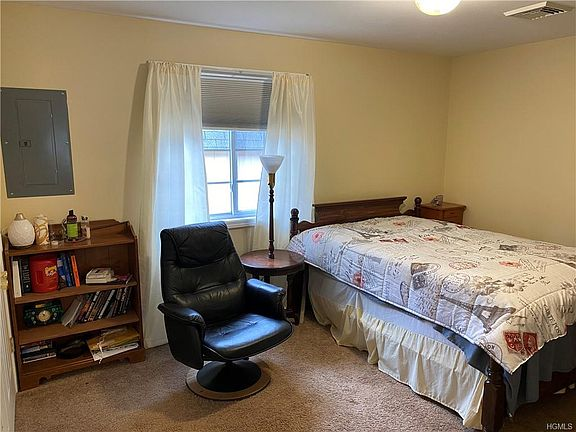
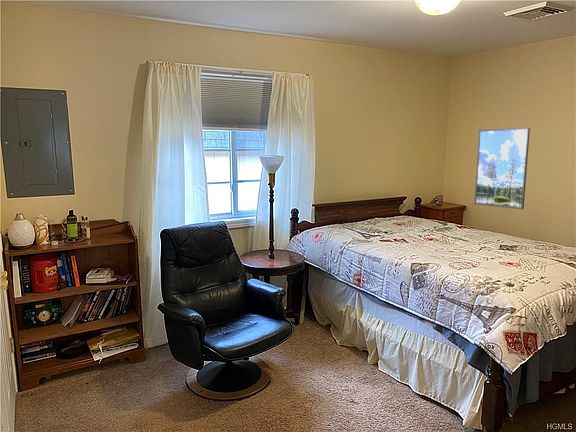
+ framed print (500, 168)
